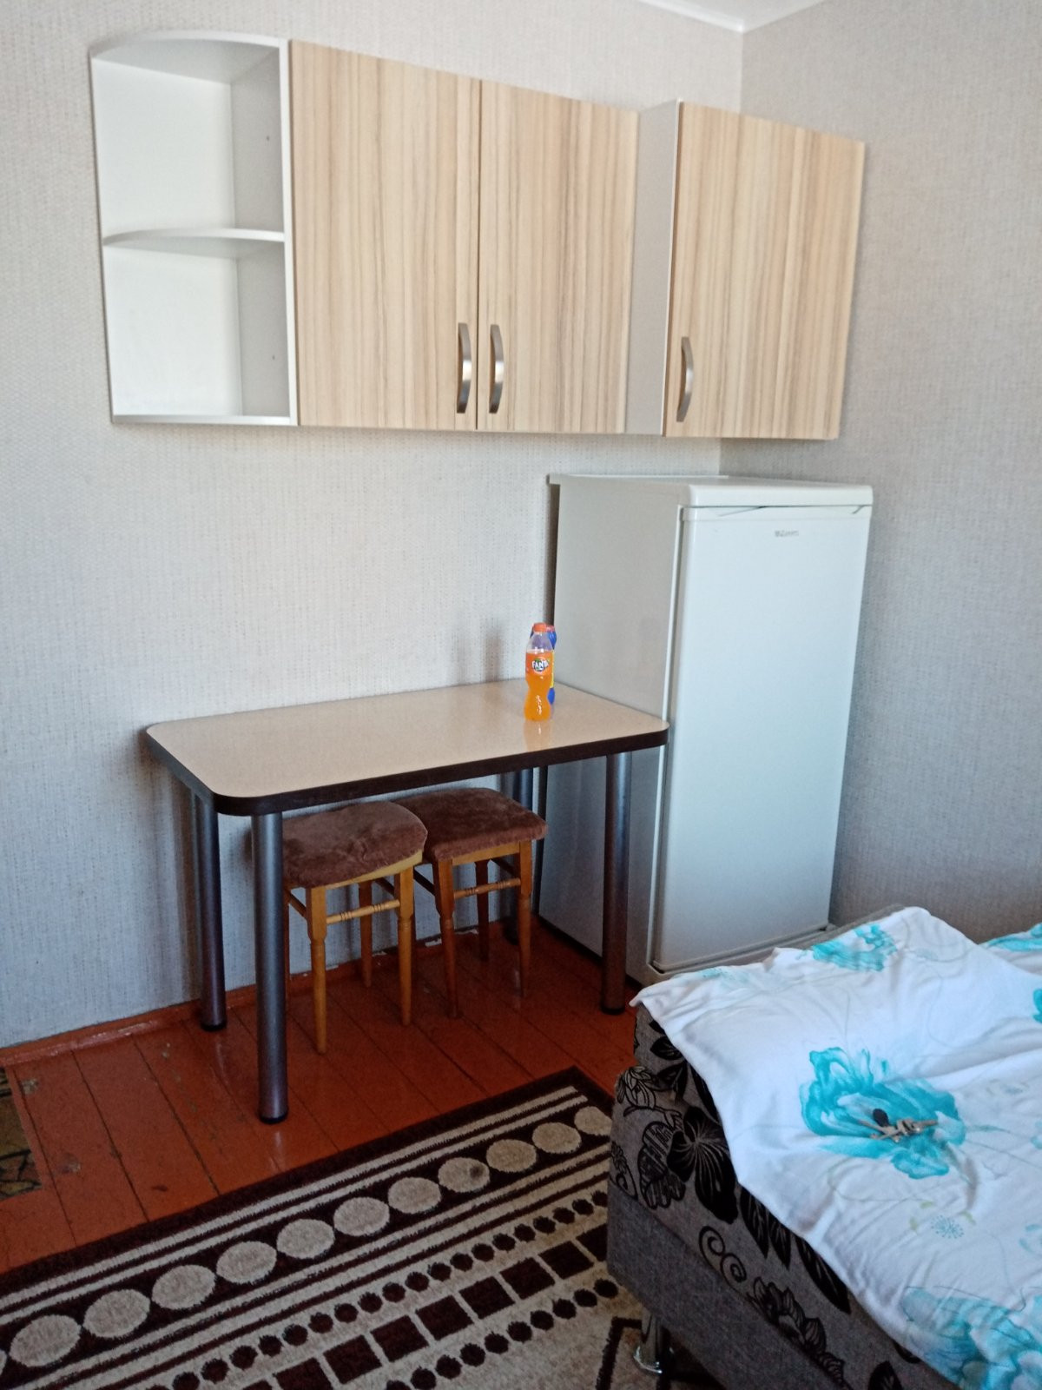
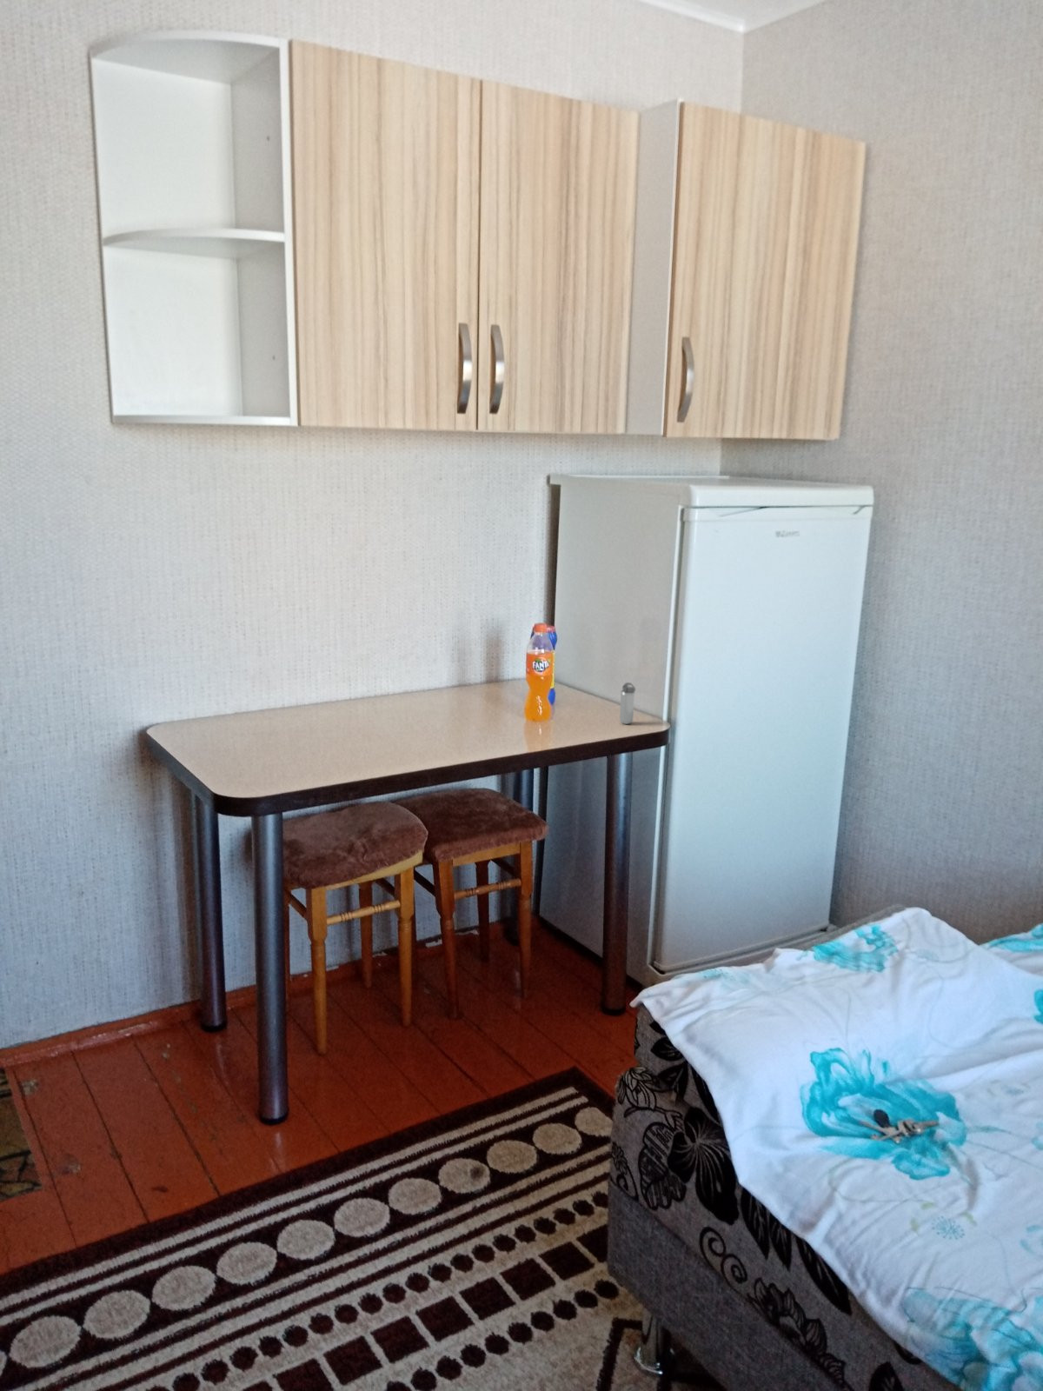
+ shaker (627, 702)
